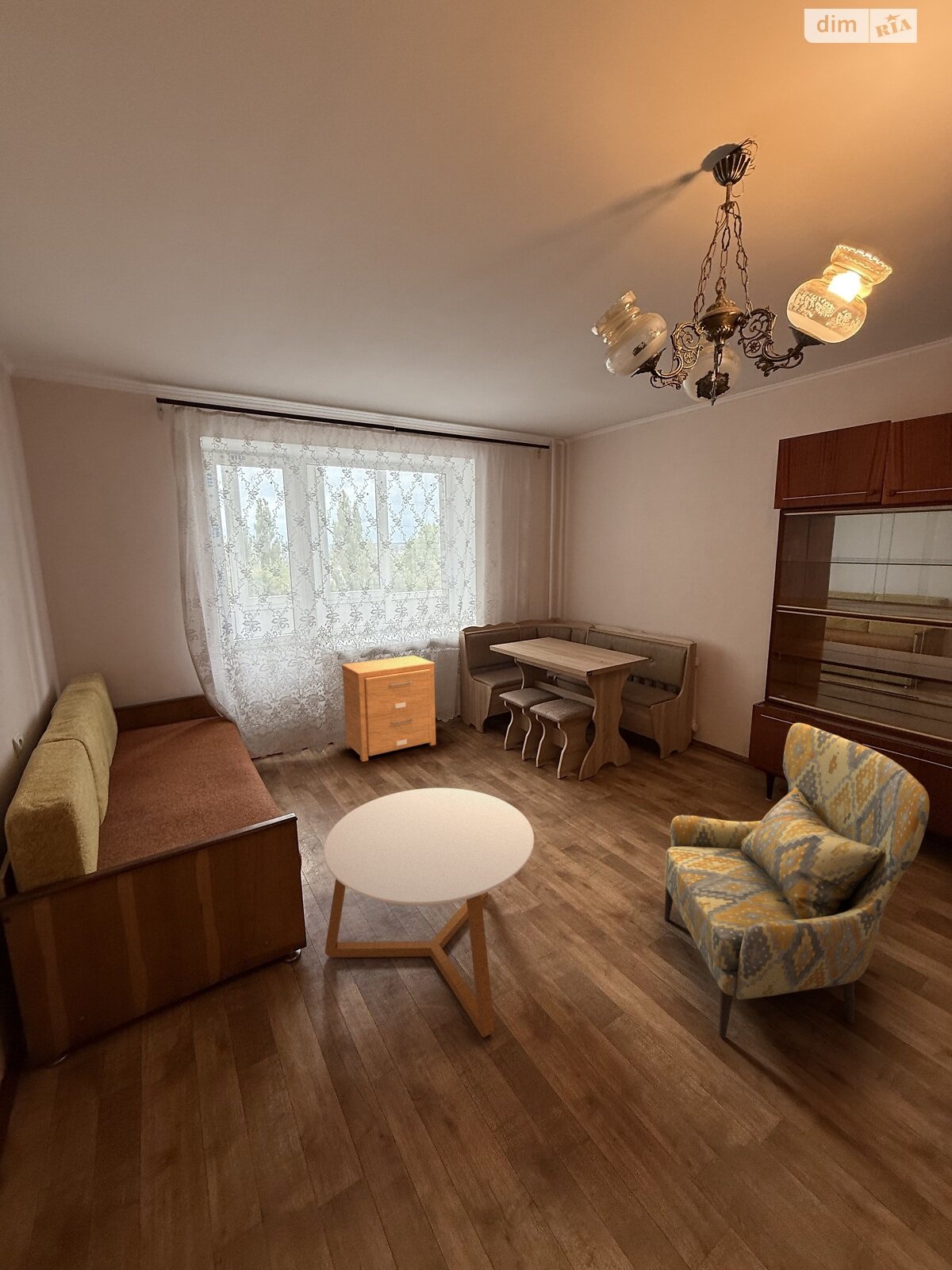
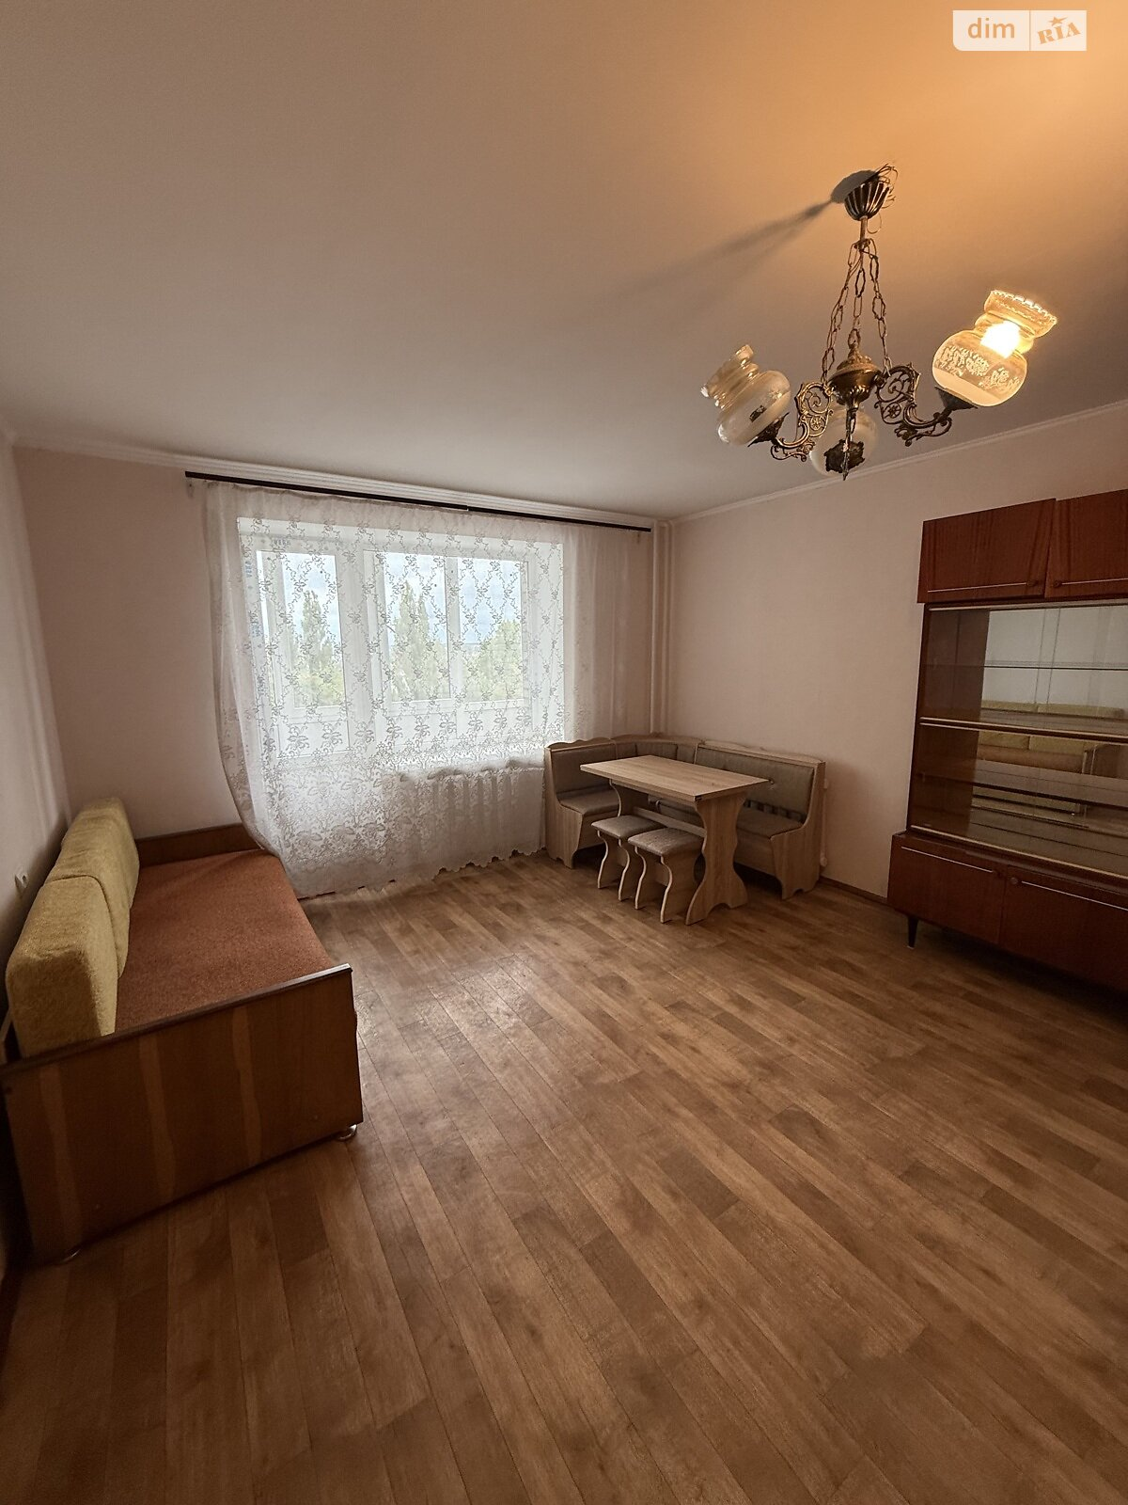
- nightstand (391, 706)
- coffee table (428, 895)
- armchair (779, 864)
